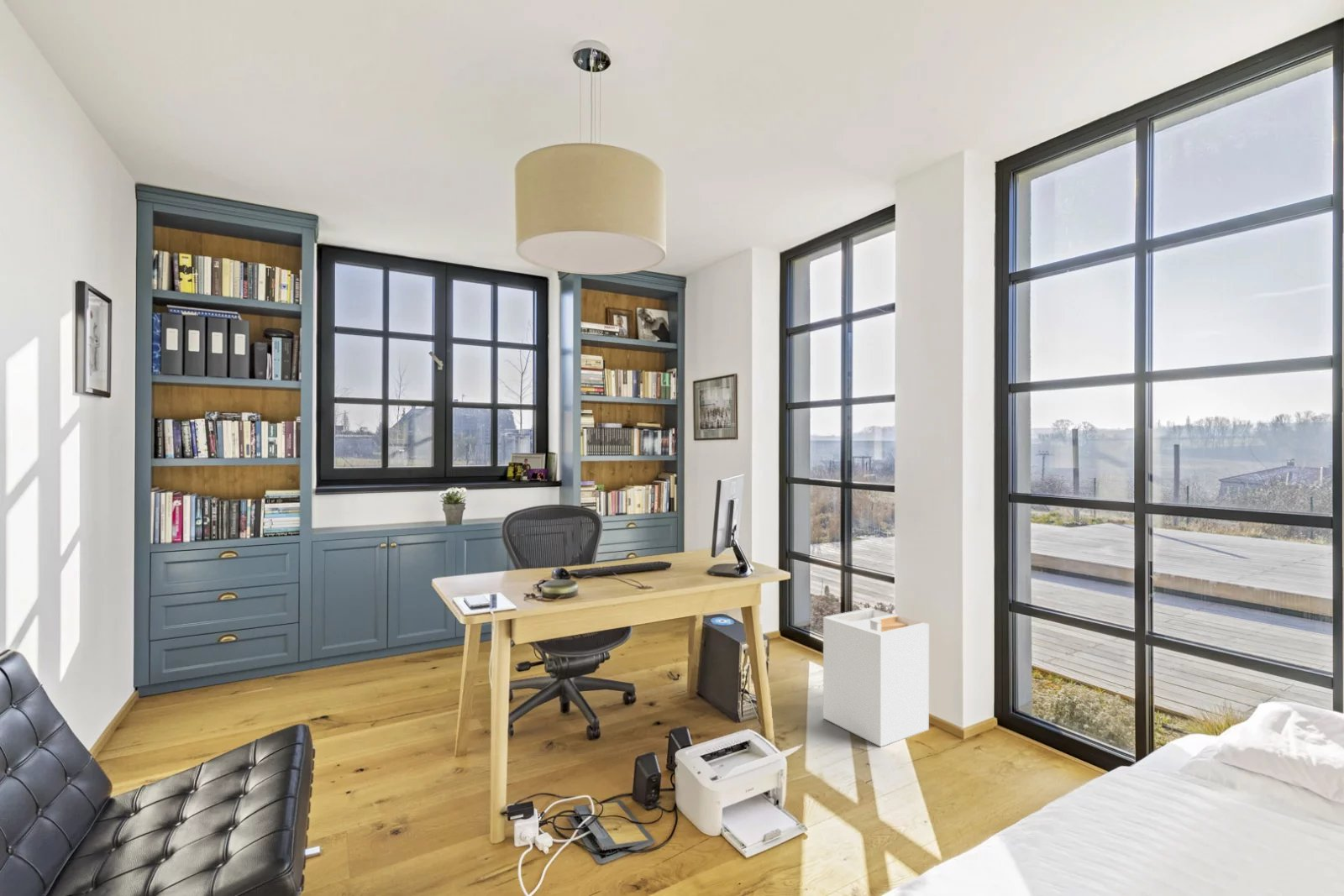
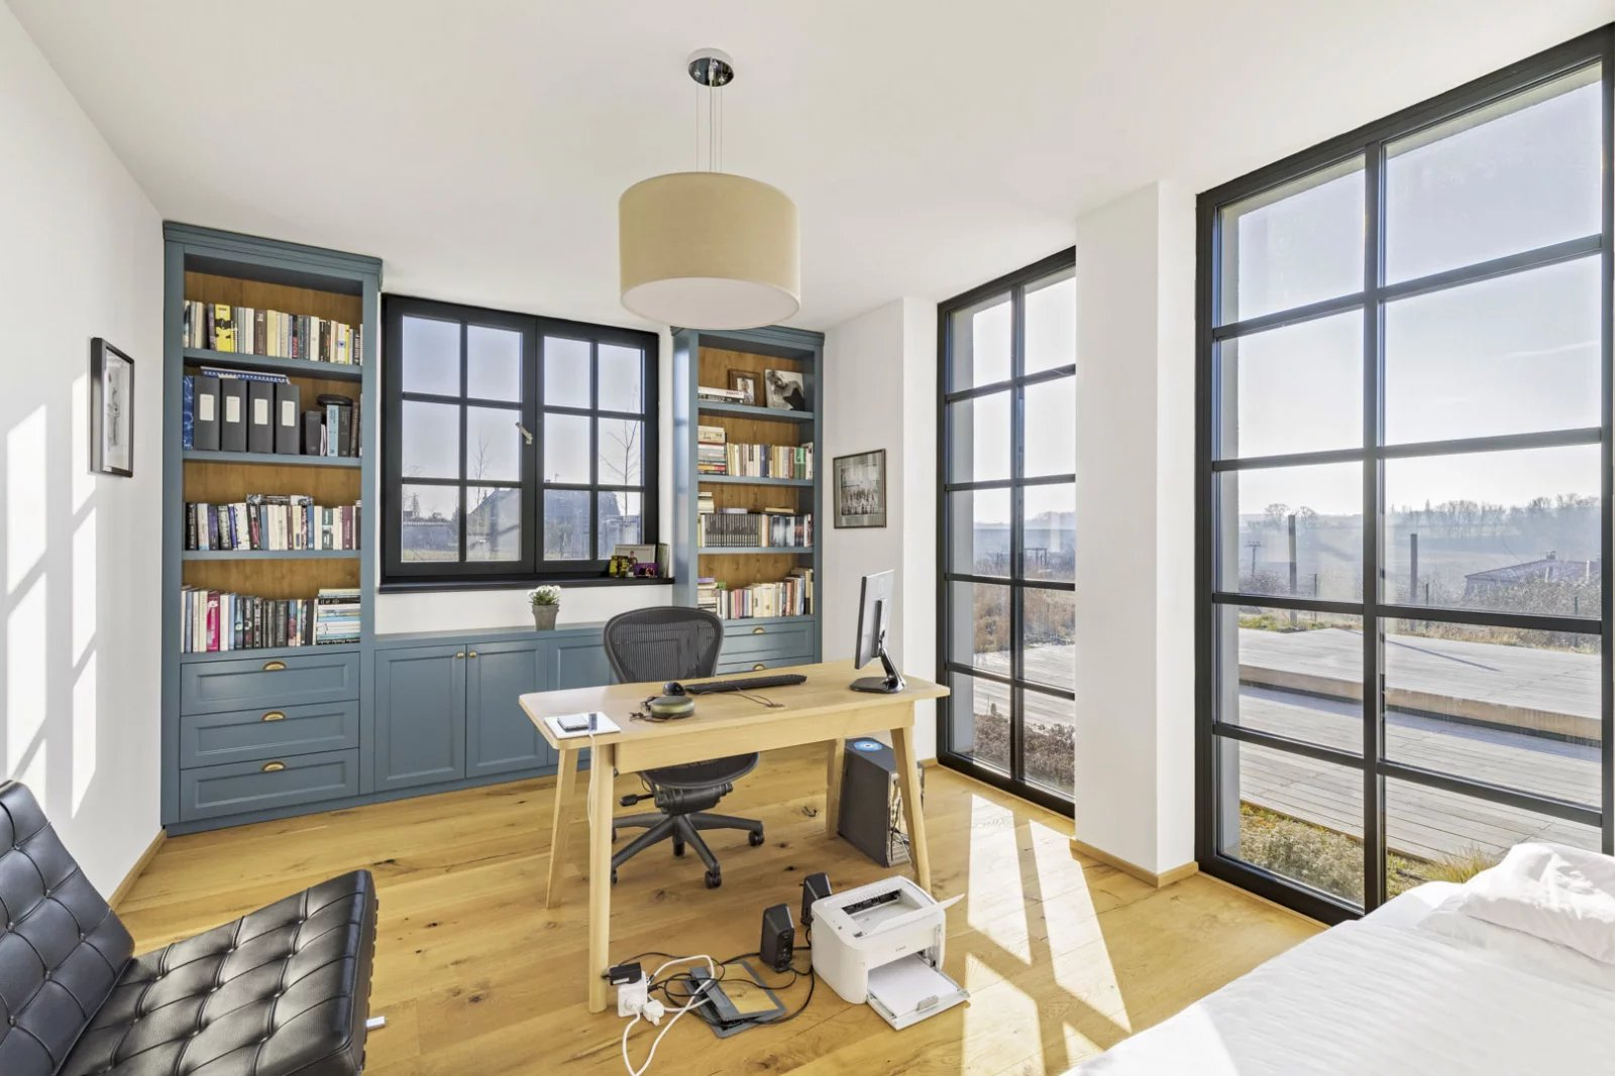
- laundry hamper (875, 672)
